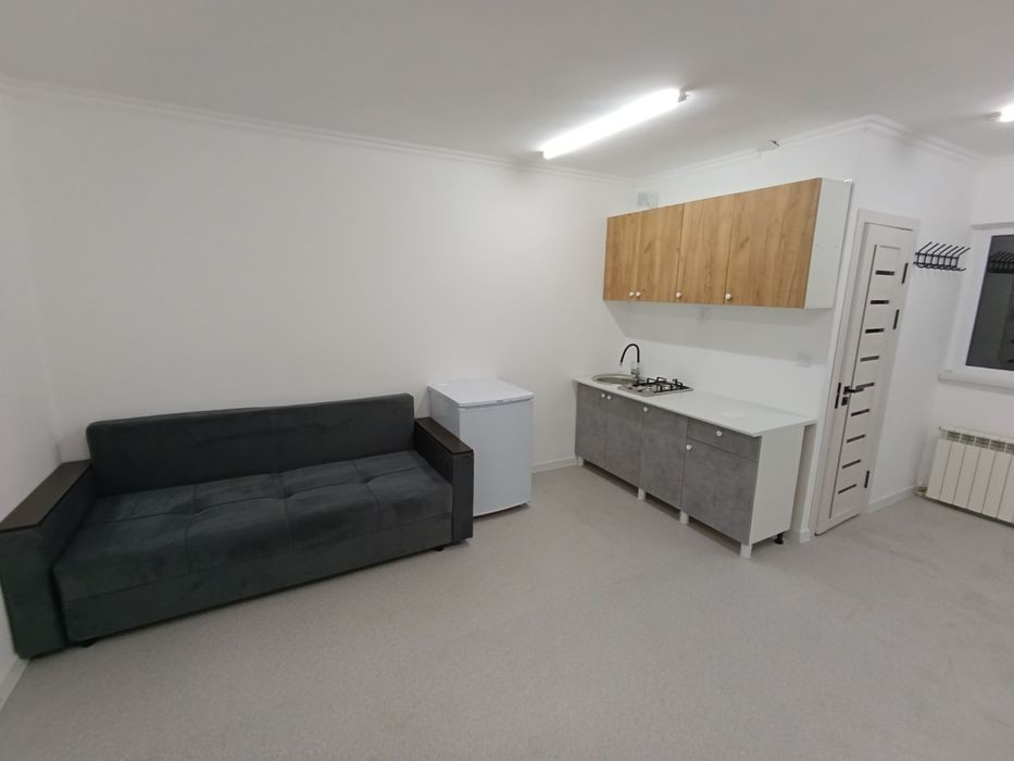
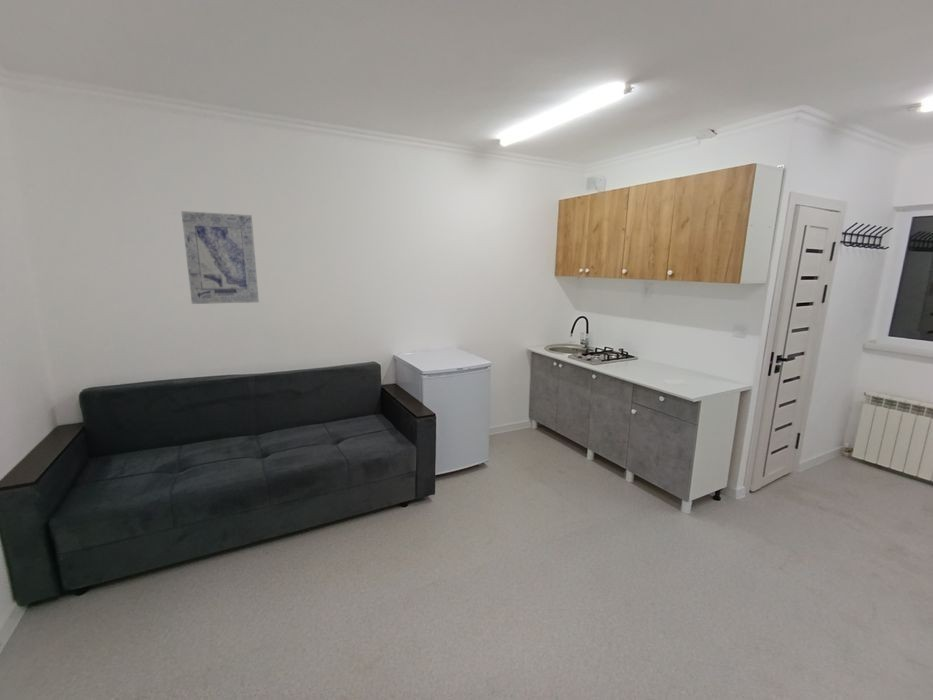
+ wall art (222, 259)
